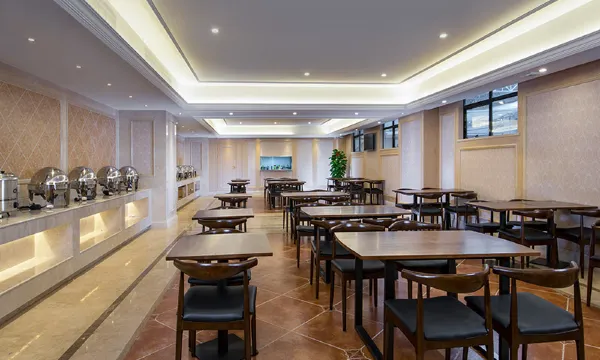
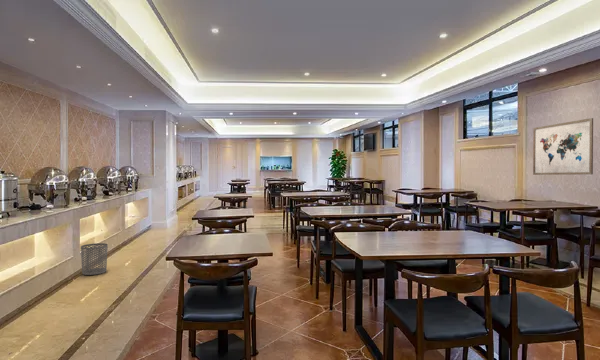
+ waste bin (94, 259)
+ wall art (560, 149)
